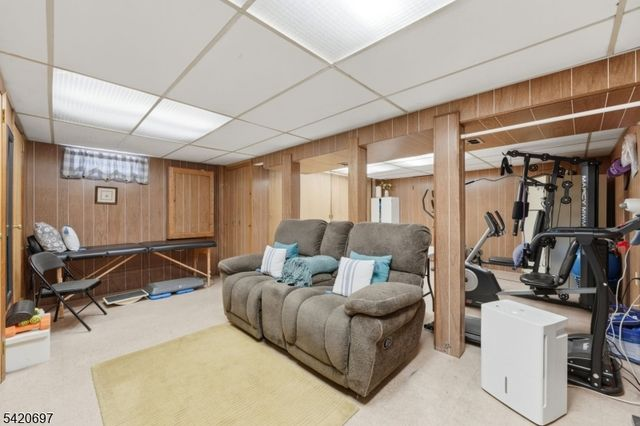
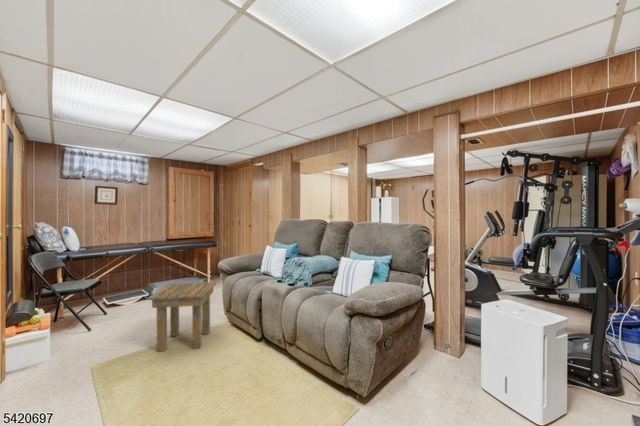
+ side table (178, 315)
